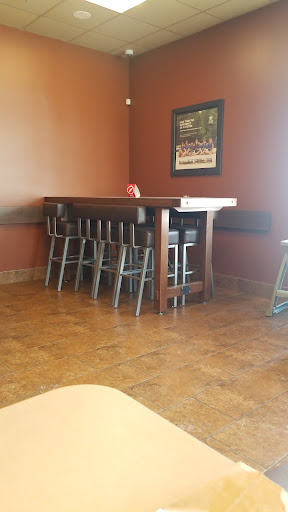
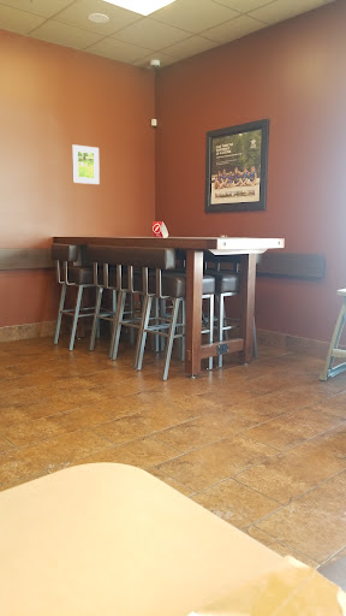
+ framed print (85, 165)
